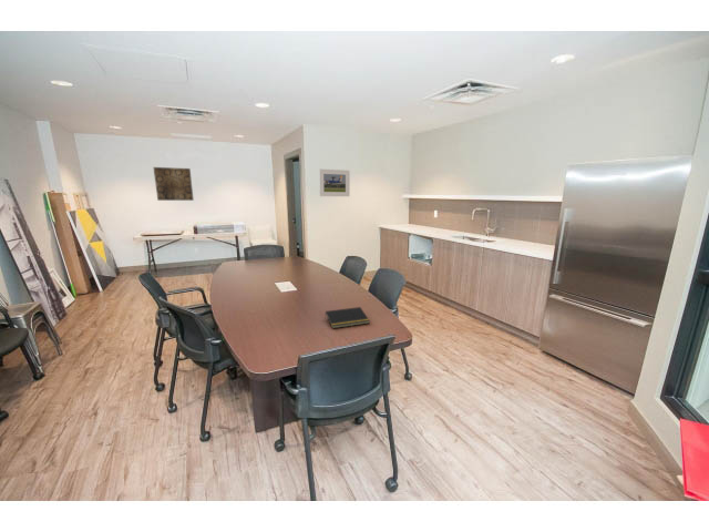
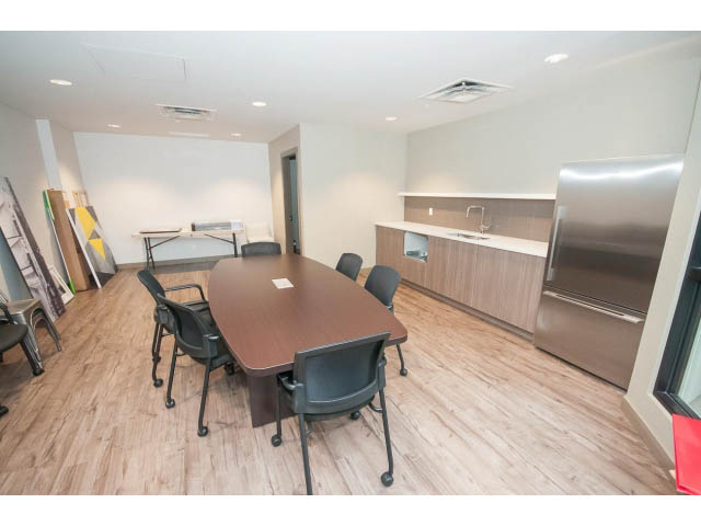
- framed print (335, 183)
- notepad (347, 317)
- wall art (174, 184)
